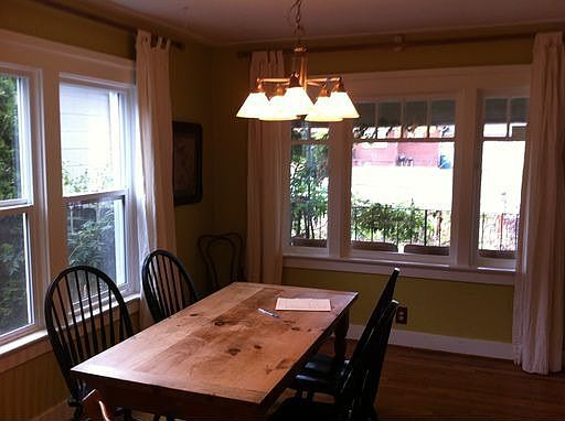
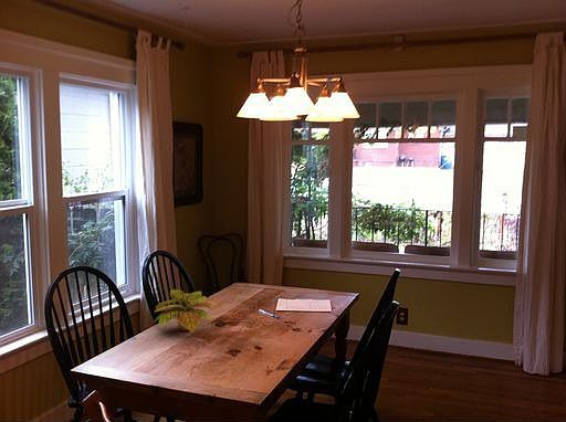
+ plant (181, 309)
